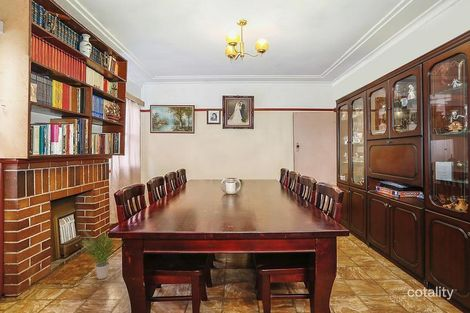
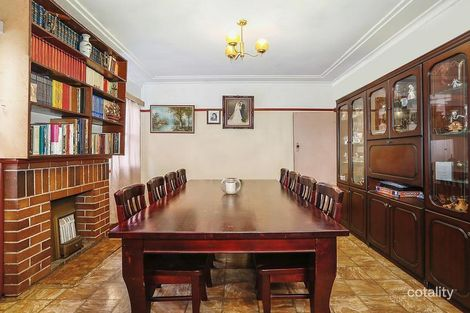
- potted plant (101, 252)
